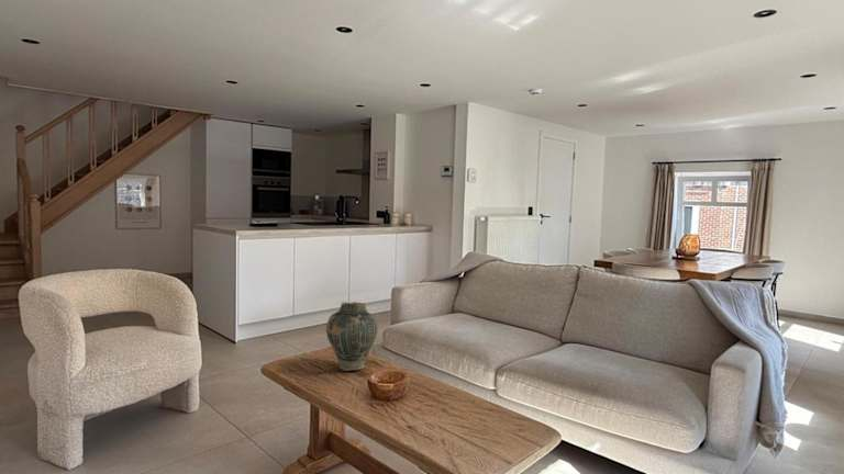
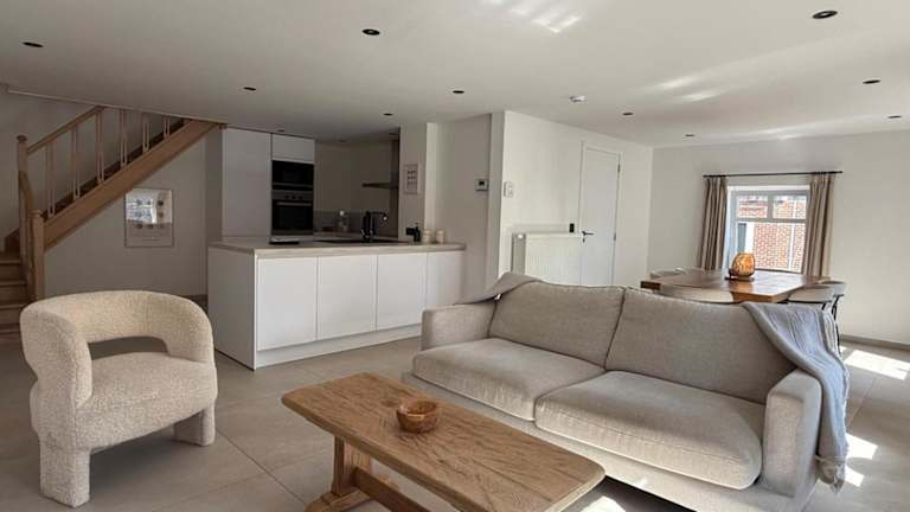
- vase (352, 335)
